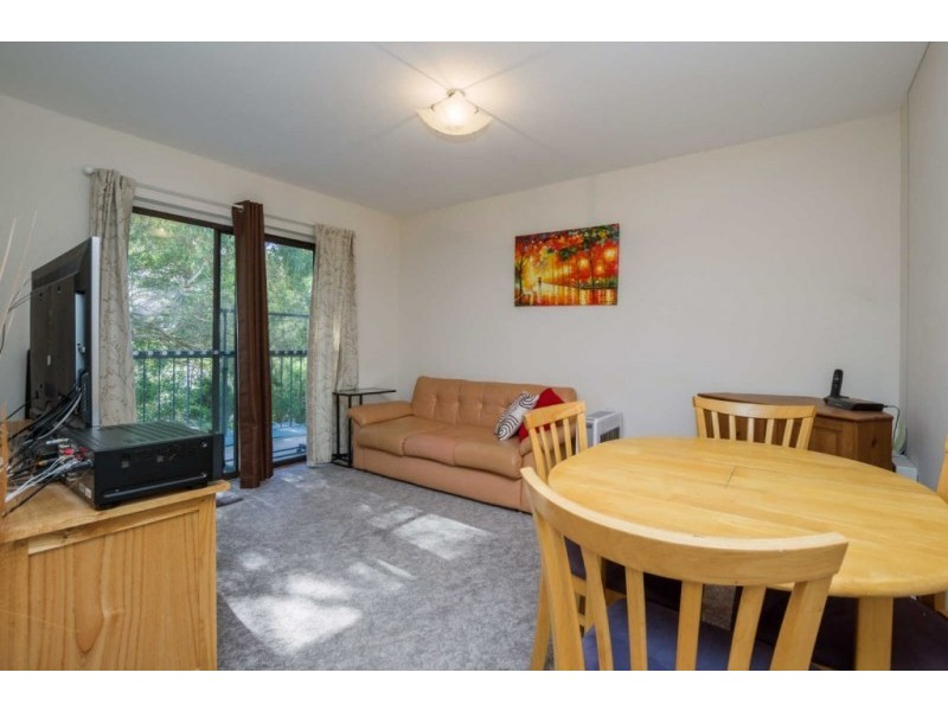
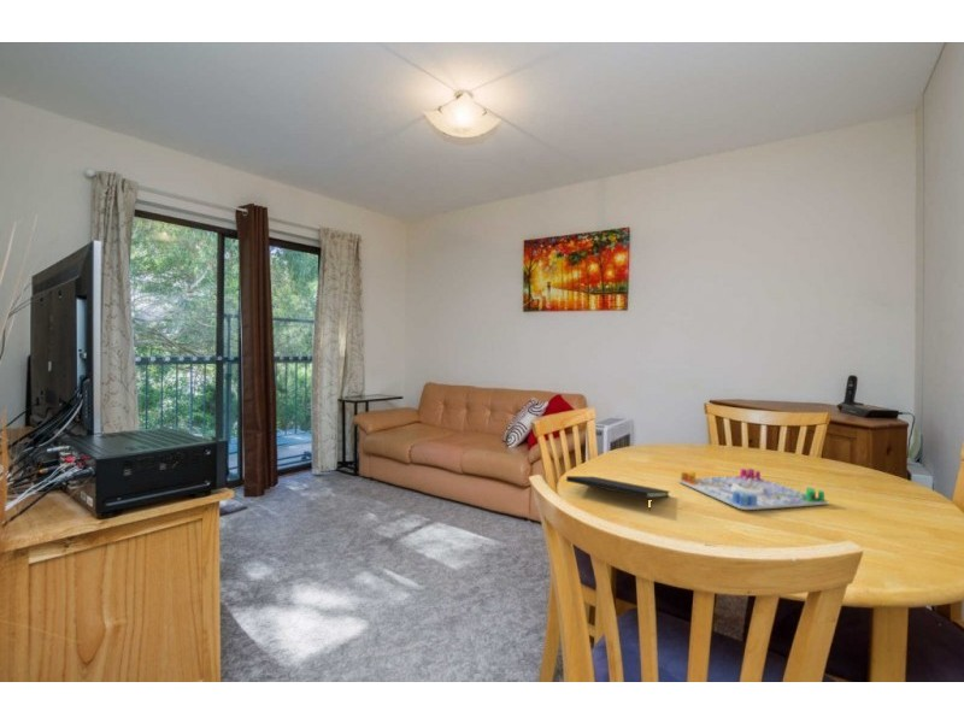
+ board game (747, 486)
+ notepad (617, 486)
